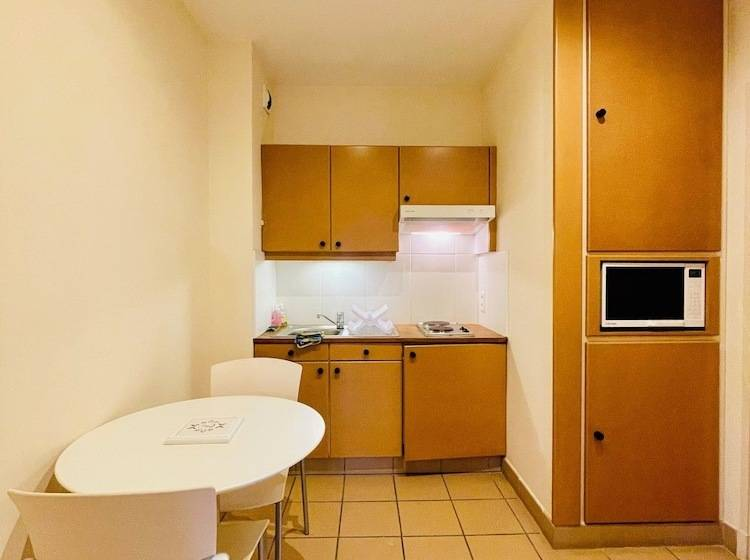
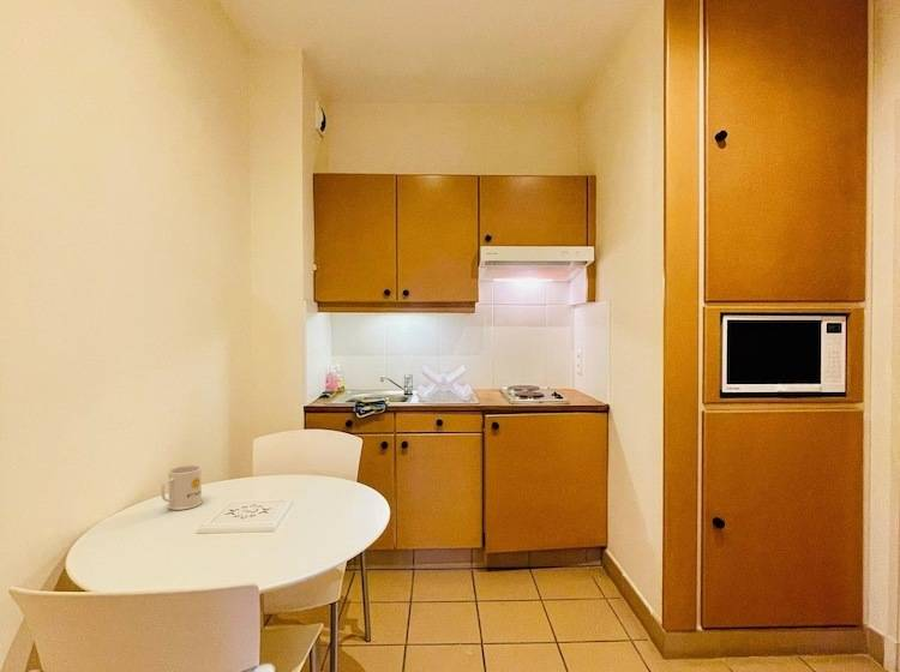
+ mug (181, 487)
